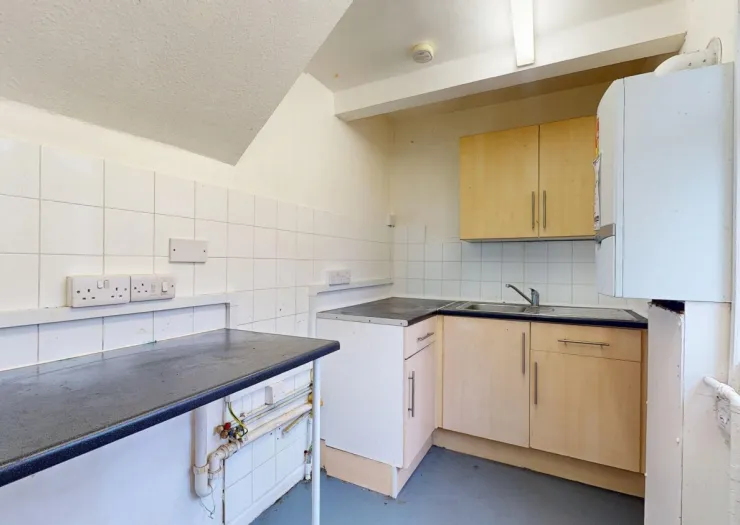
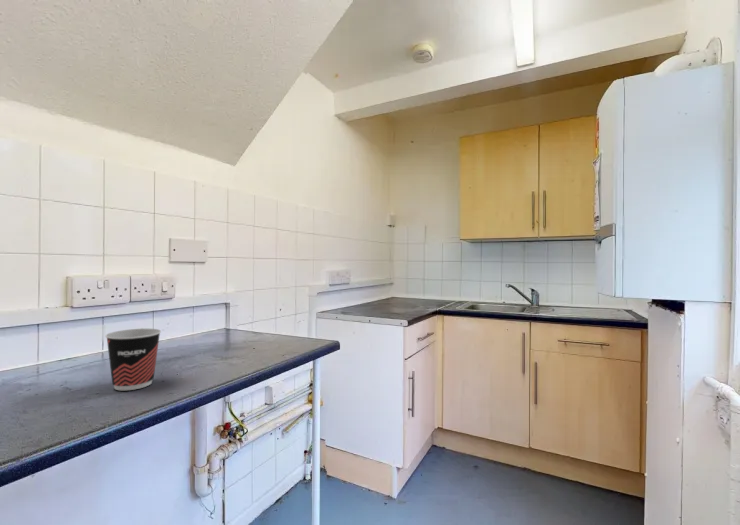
+ cup (133, 358)
